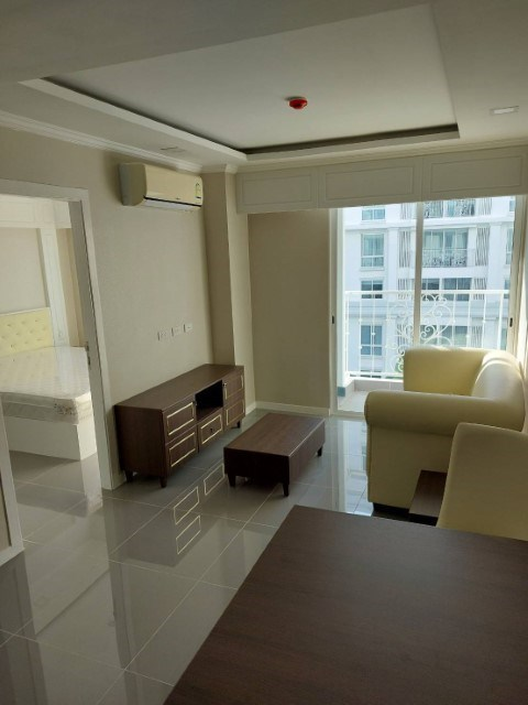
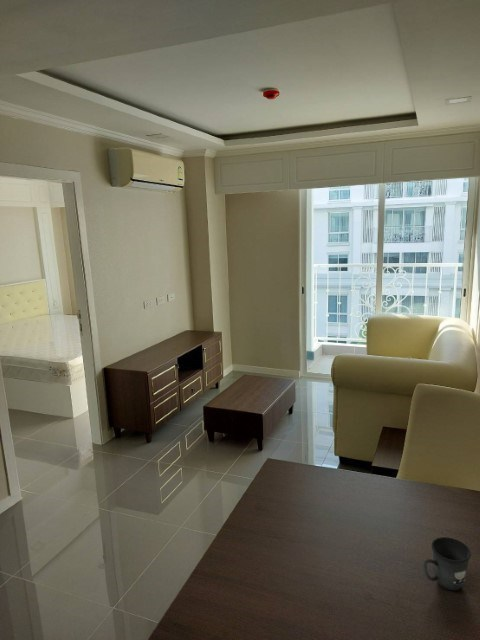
+ mug (444, 566)
